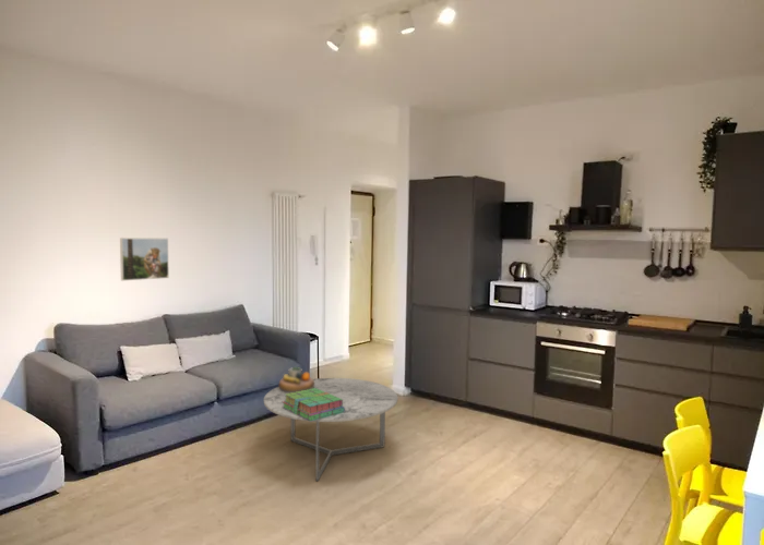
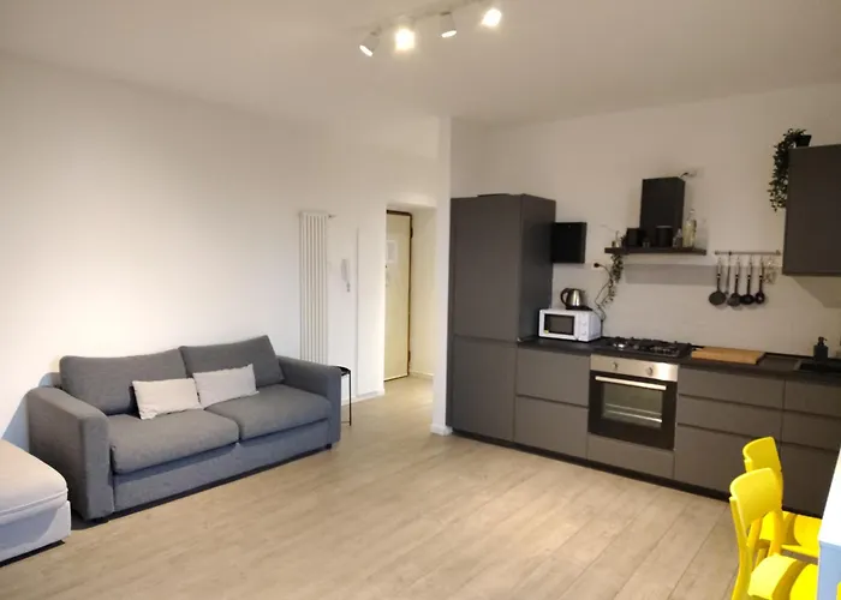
- coffee table (331, 421)
- decorative bowl (296, 377)
- stack of books (313, 402)
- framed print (145, 258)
